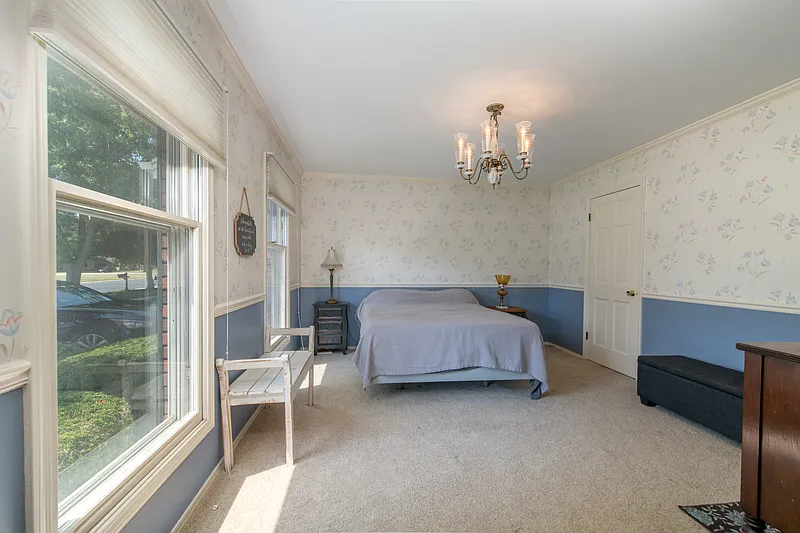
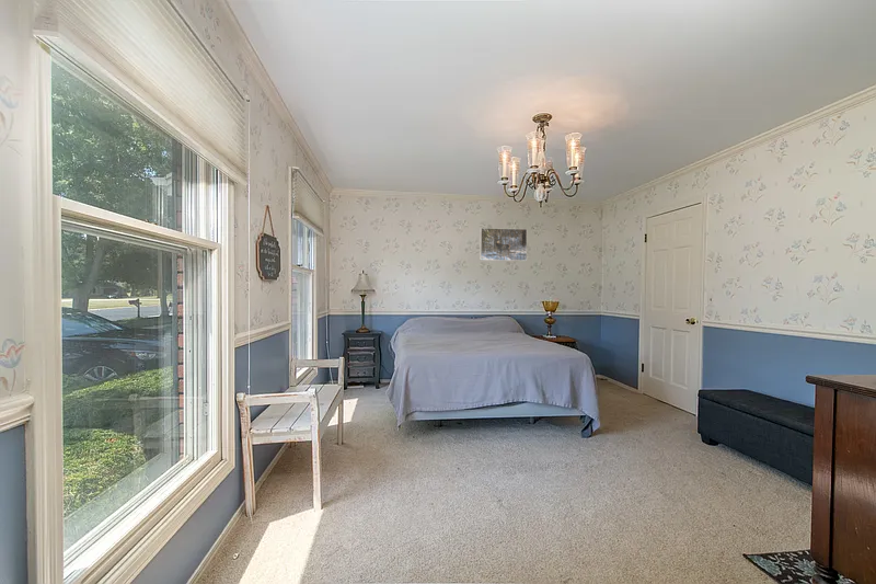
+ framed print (503, 244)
